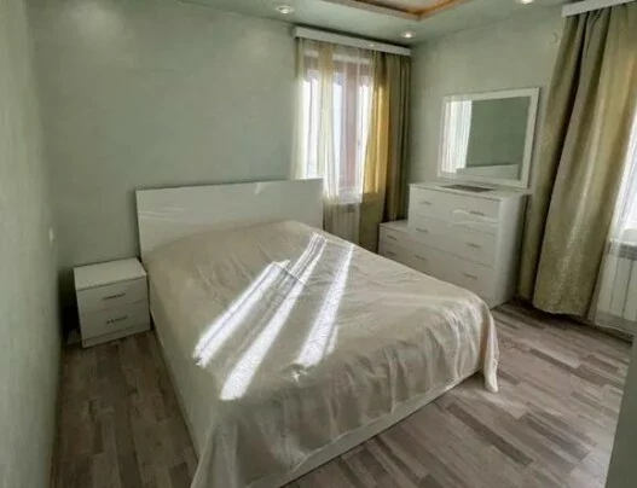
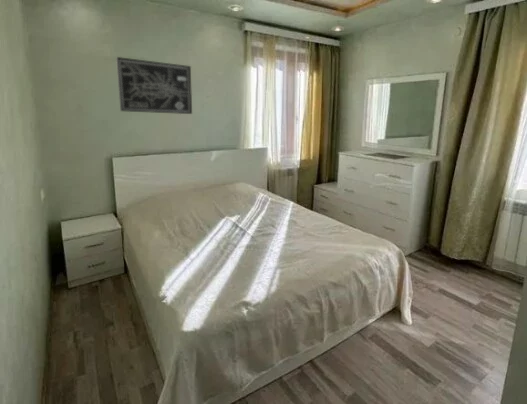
+ wall art (156, 87)
